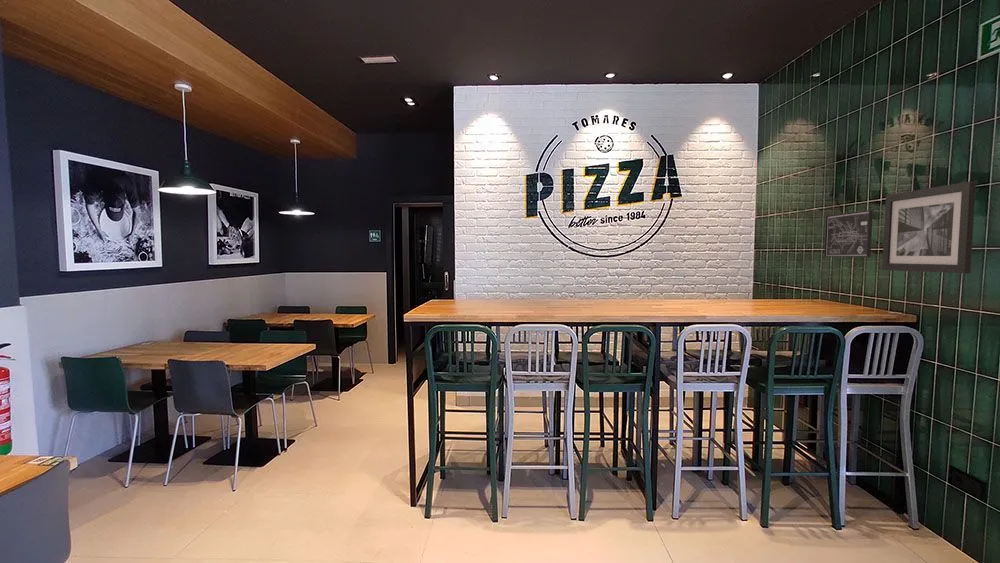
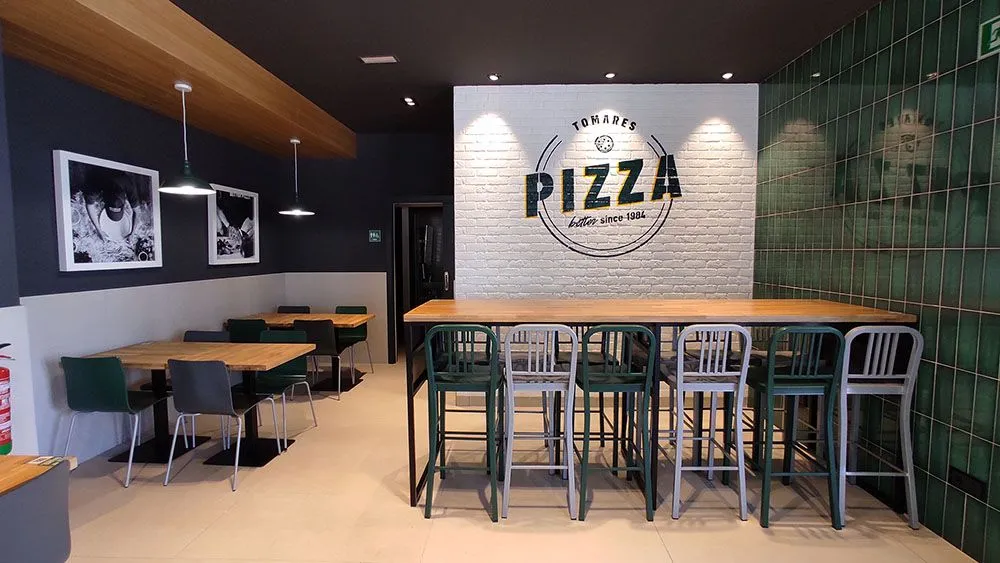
- wall art (846, 235)
- wall art (924, 230)
